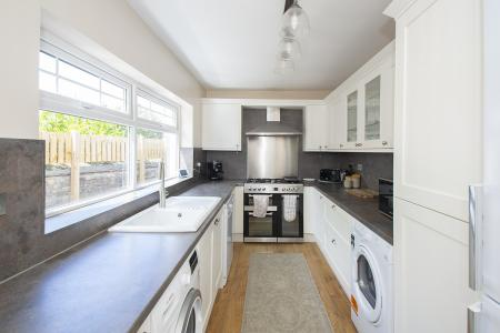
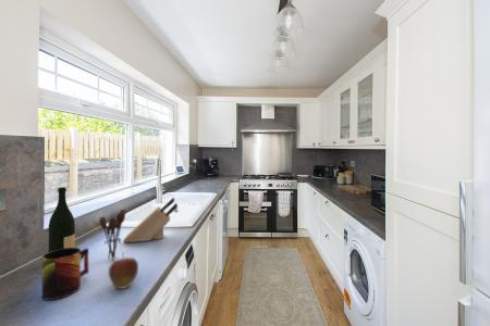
+ utensil holder (113, 234)
+ apple (123, 269)
+ wine bottle (64, 224)
+ mug (64, 268)
+ knife block (151, 217)
